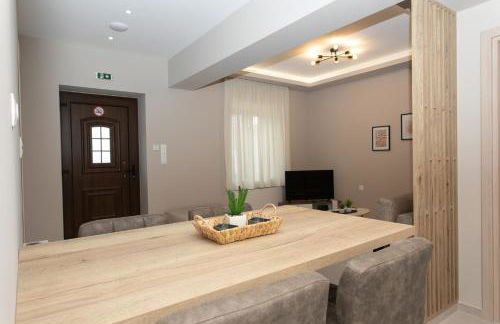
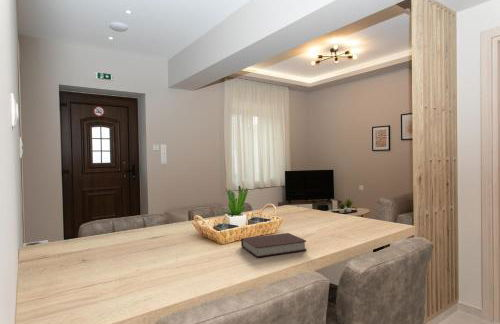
+ book (273, 243)
